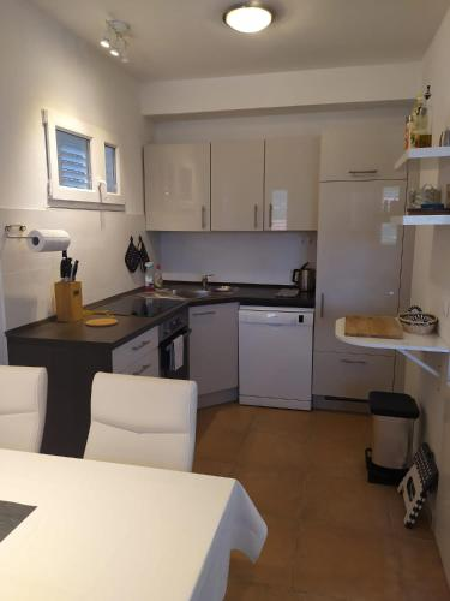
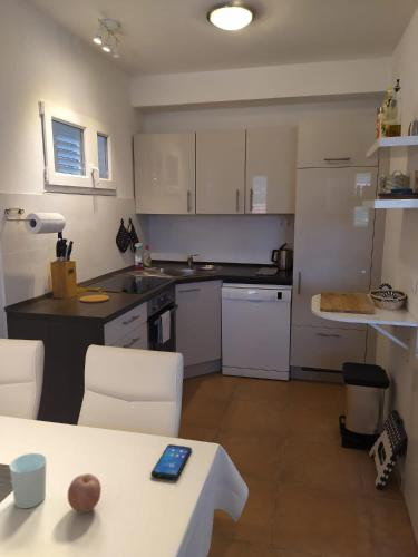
+ cup (29, 480)
+ smartphone (172, 460)
+ fruit (84, 492)
